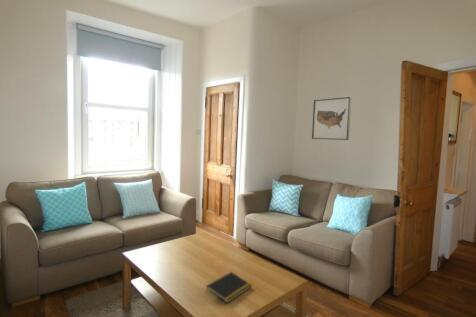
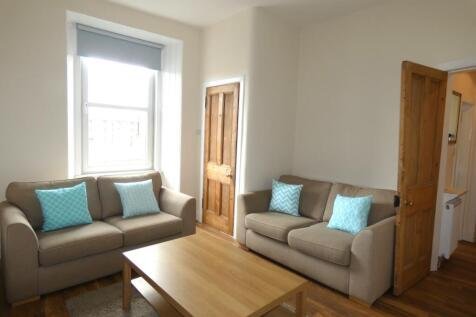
- notepad (229, 286)
- wall art (330, 119)
